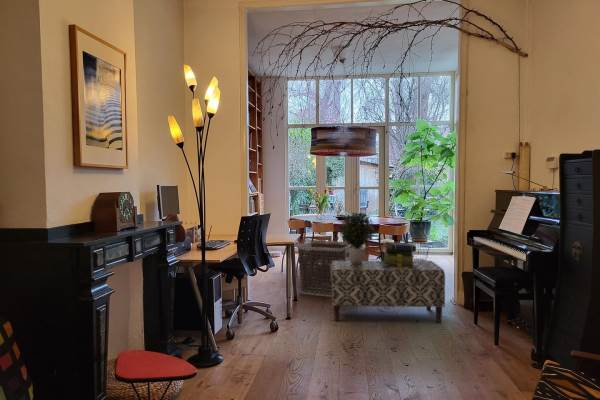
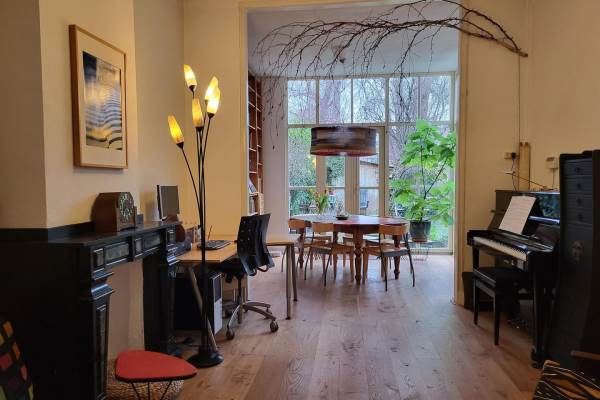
- bench (384, 289)
- stack of books (398, 253)
- clothes hamper (327, 267)
- potted plant (357, 237)
